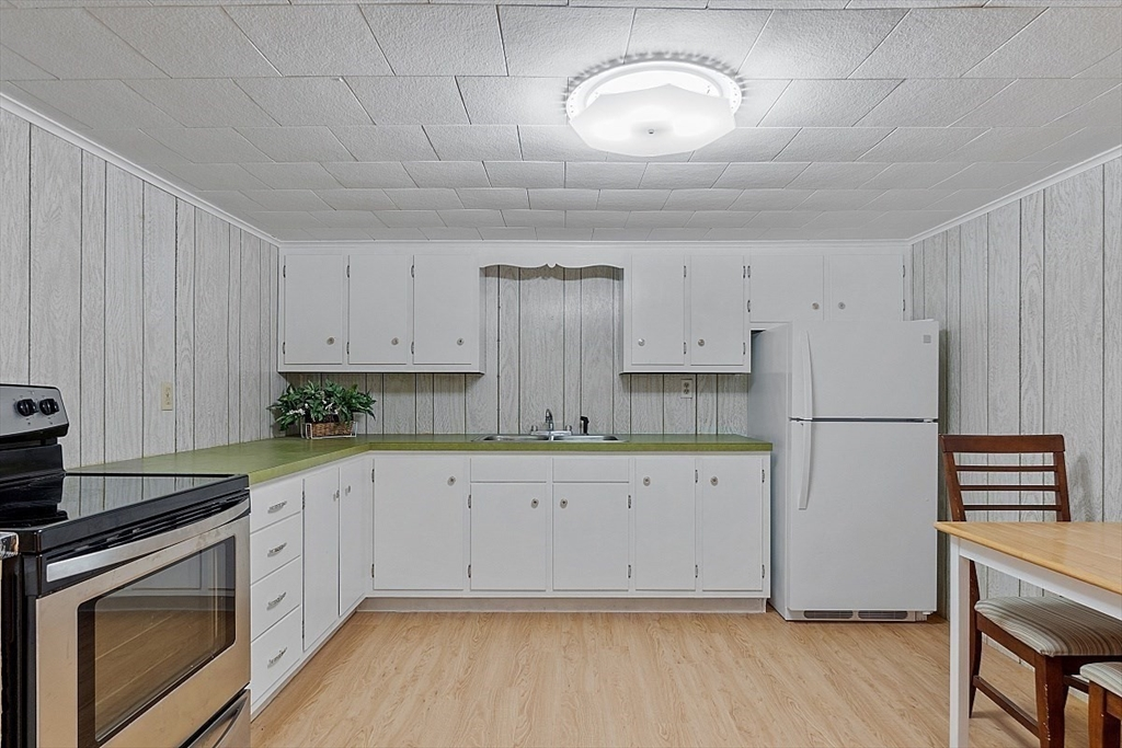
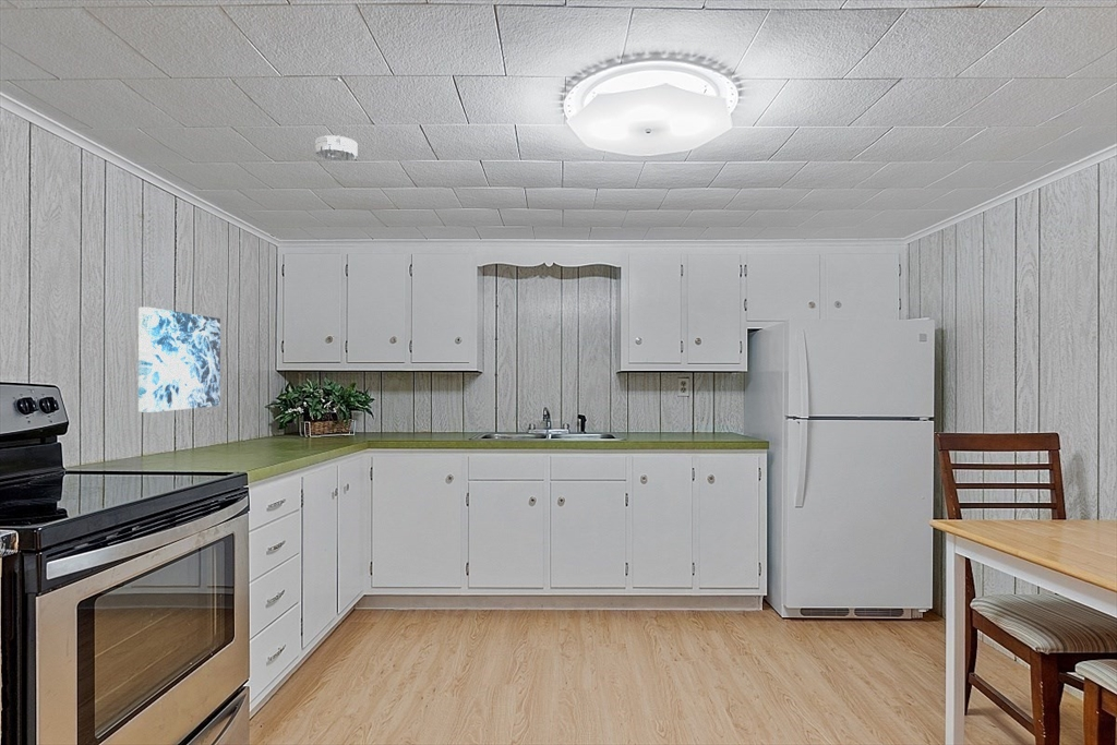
+ wall art (182, 361)
+ smoke detector (336, 147)
